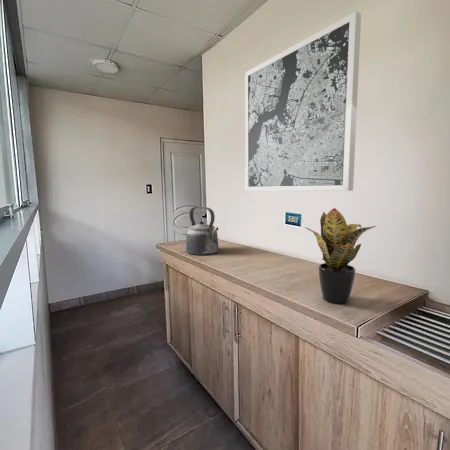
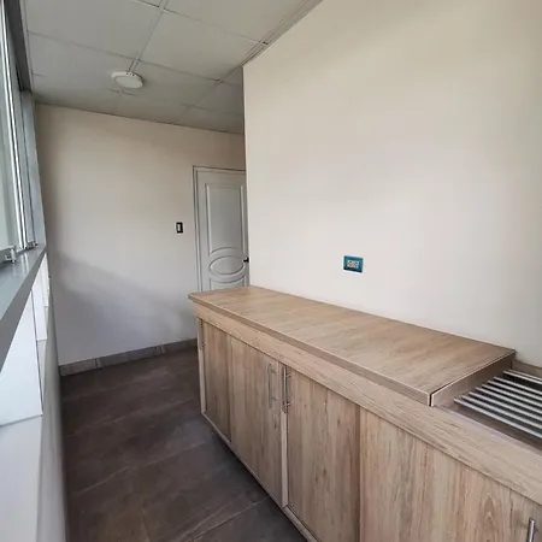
- kettle (203, 229)
- potted plant (339, 252)
- wall art (291, 122)
